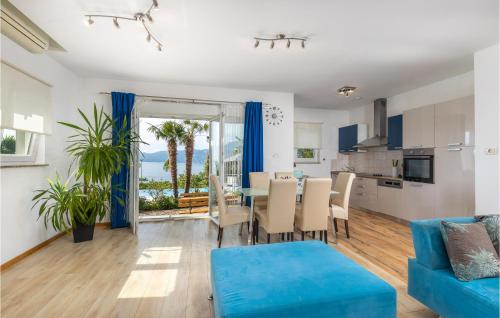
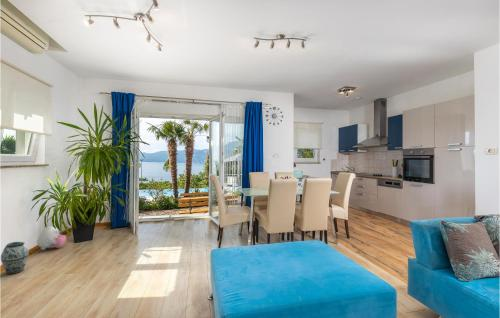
+ plush toy (51, 237)
+ vase (14, 257)
